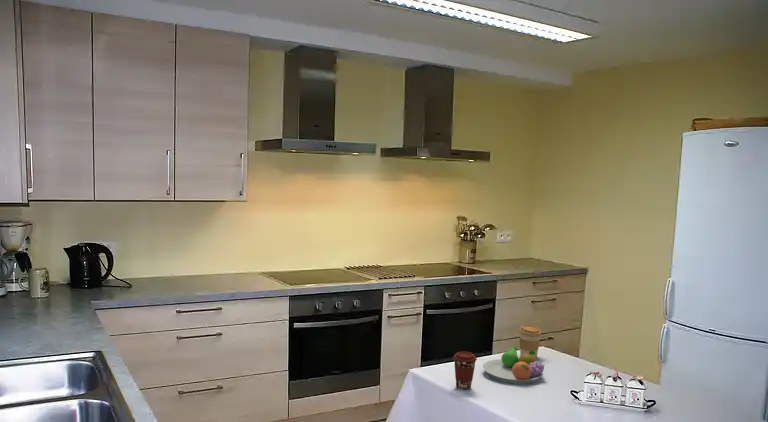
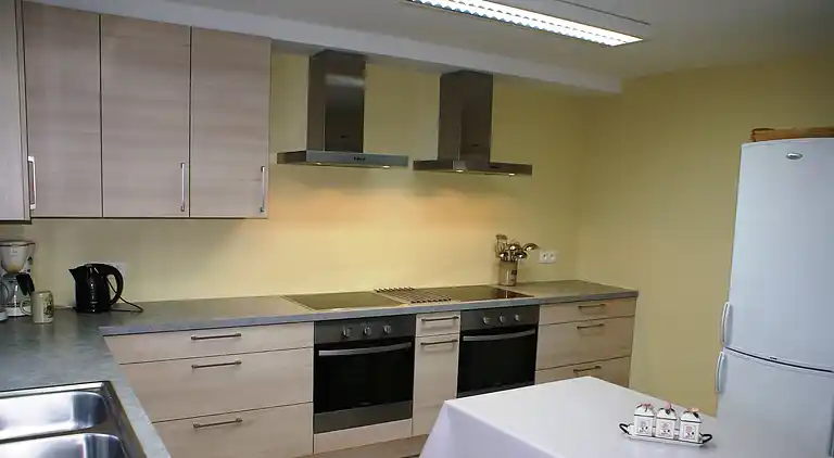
- fruit bowl (514, 362)
- coffee cup (529, 341)
- coffee cup (464, 370)
